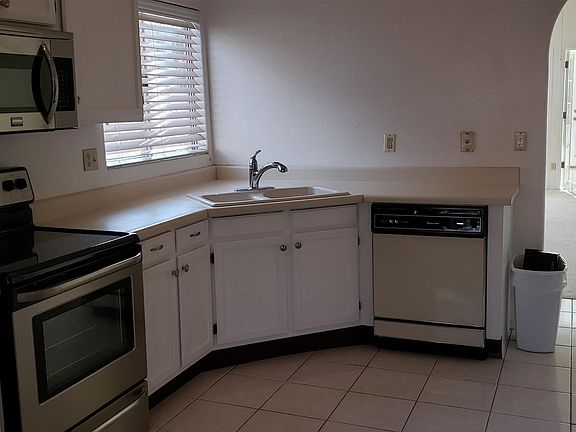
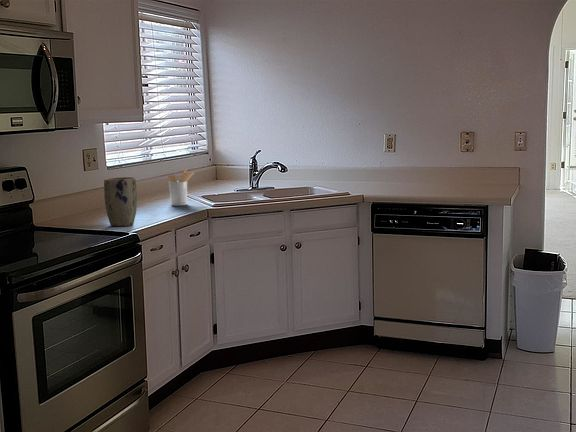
+ utensil holder (181, 187)
+ plant pot (121, 201)
